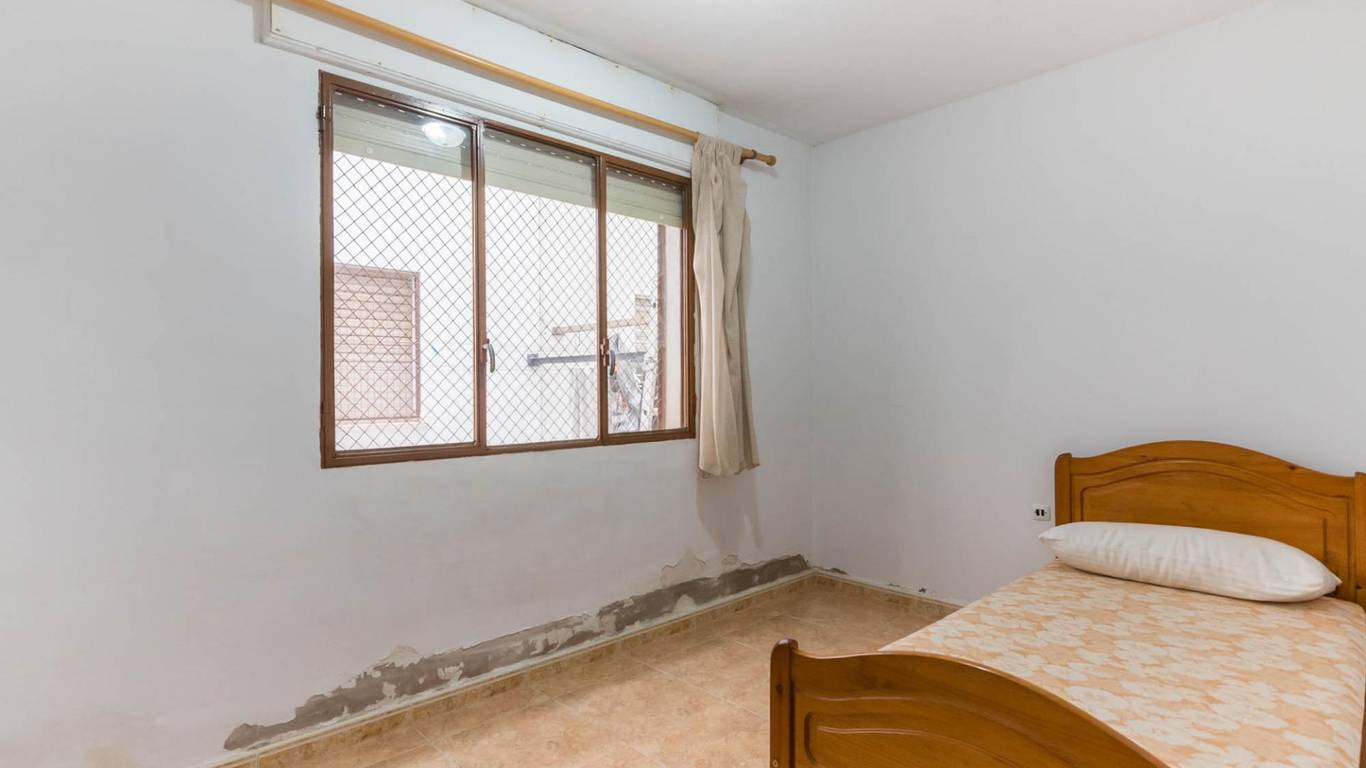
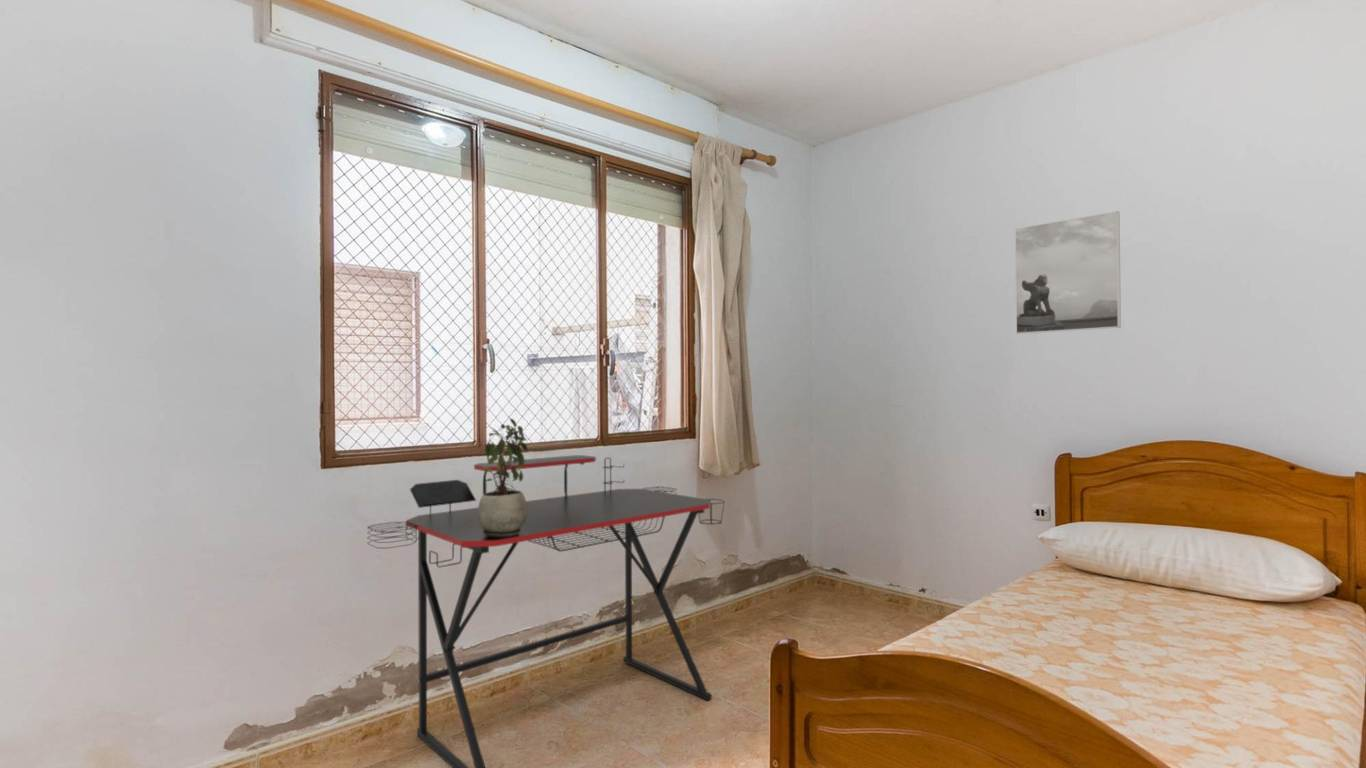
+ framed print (1065, 275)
+ potted plant (501, 474)
+ desk (560, 551)
